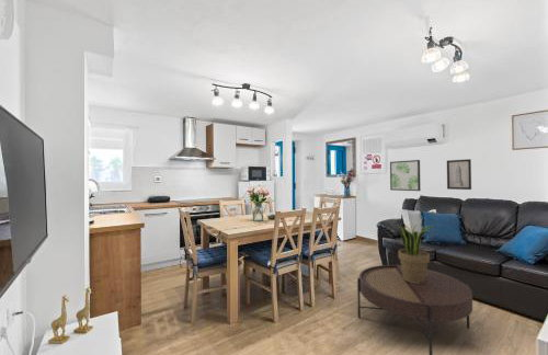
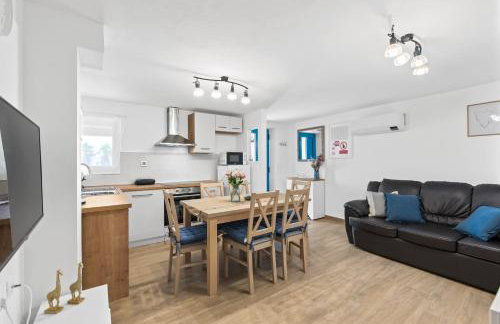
- wall art (404, 175)
- coffee table (411, 301)
- wall art (458, 174)
- potted plant (415, 251)
